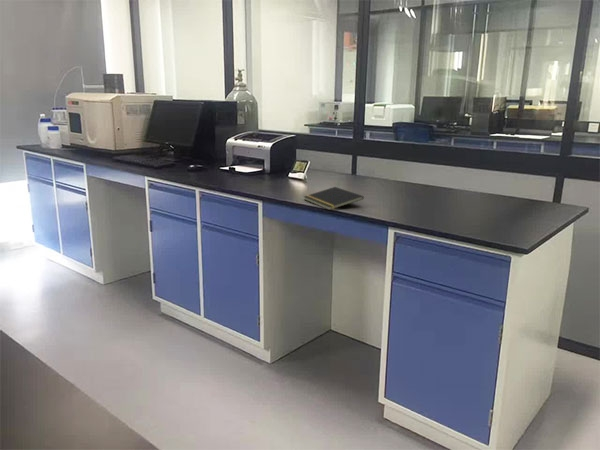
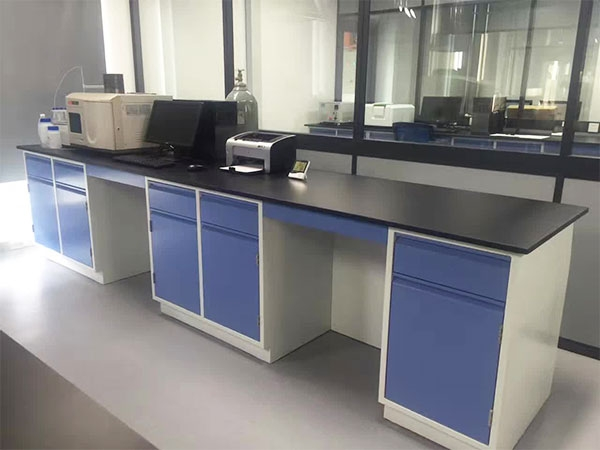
- notepad (332, 197)
